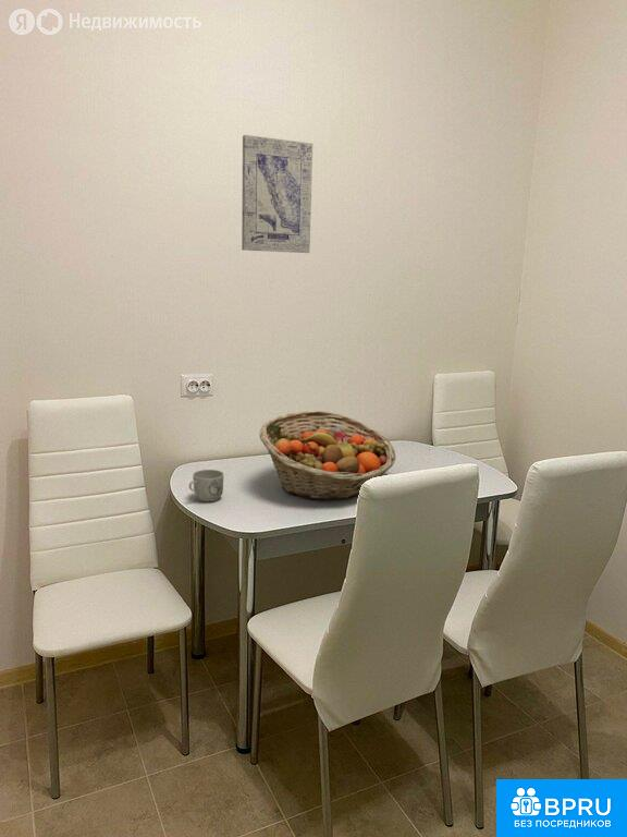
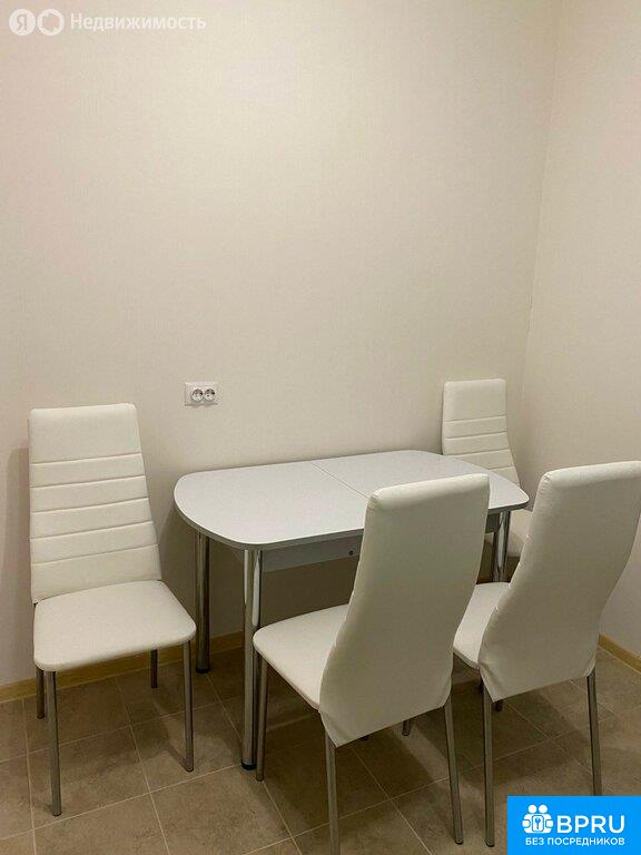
- mug (205, 486)
- wall art (276, 196)
- fruit basket (328, 452)
